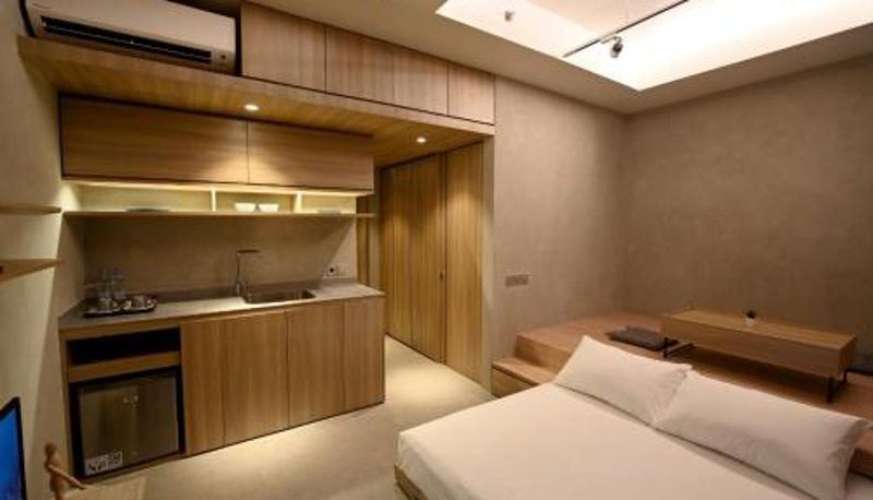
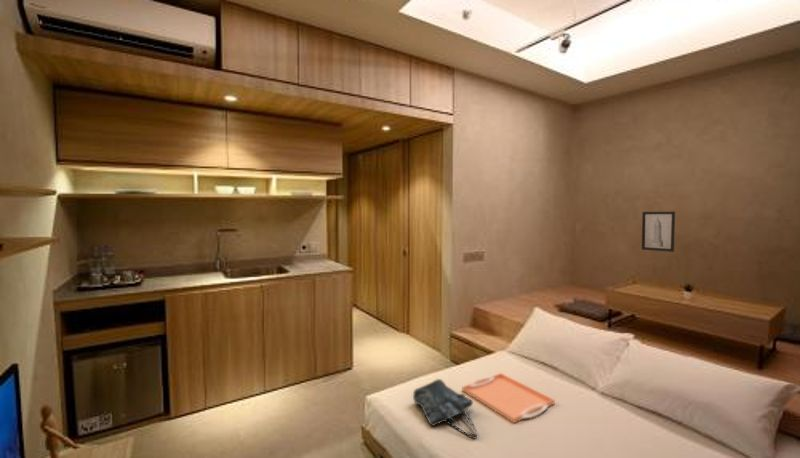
+ serving tray (506, 394)
+ wall art (657, 231)
+ tote bag (449, 406)
